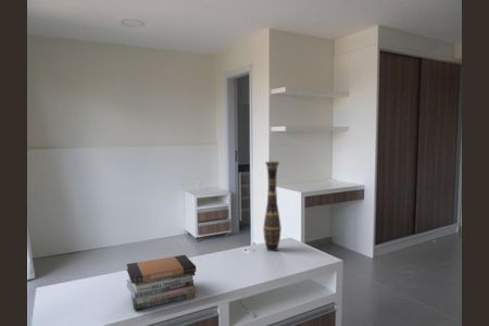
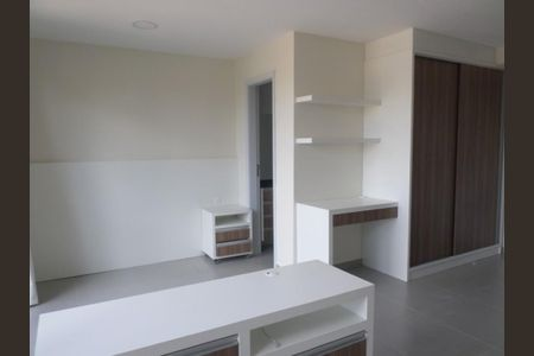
- decorative vase (272, 205)
- book stack (161, 280)
